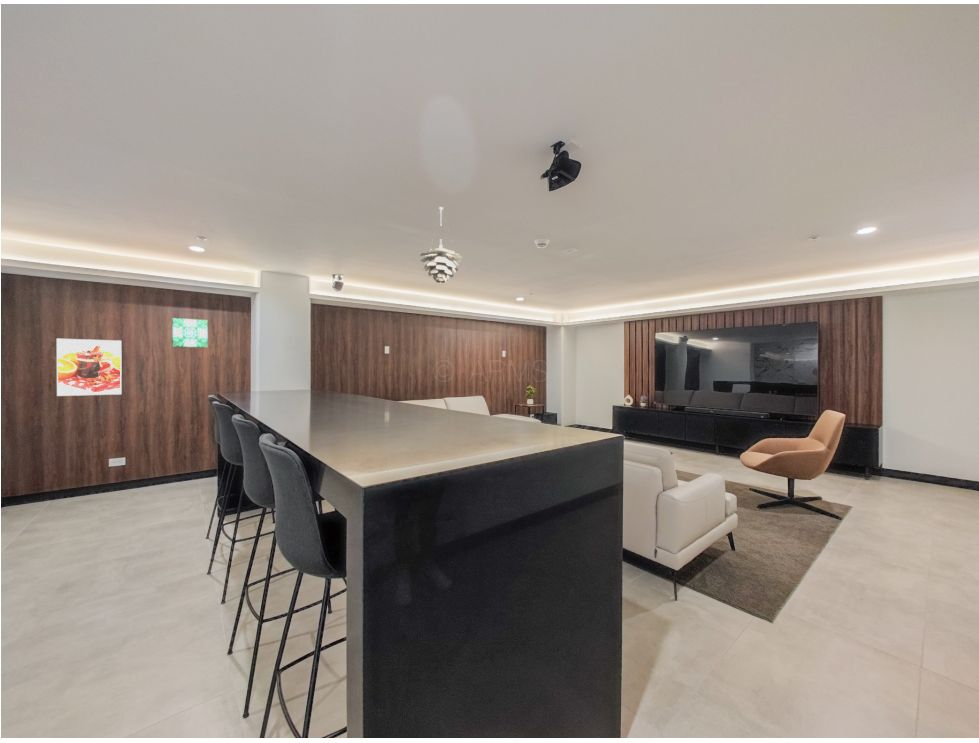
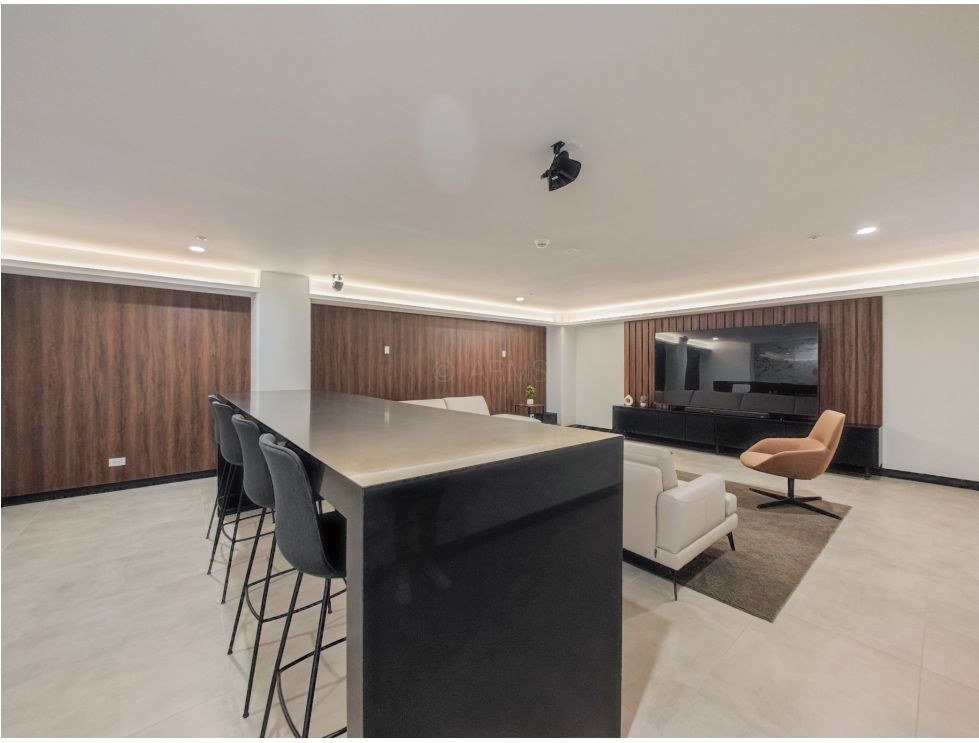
- wall art (190, 333)
- pendant light (441, 244)
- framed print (90, 367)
